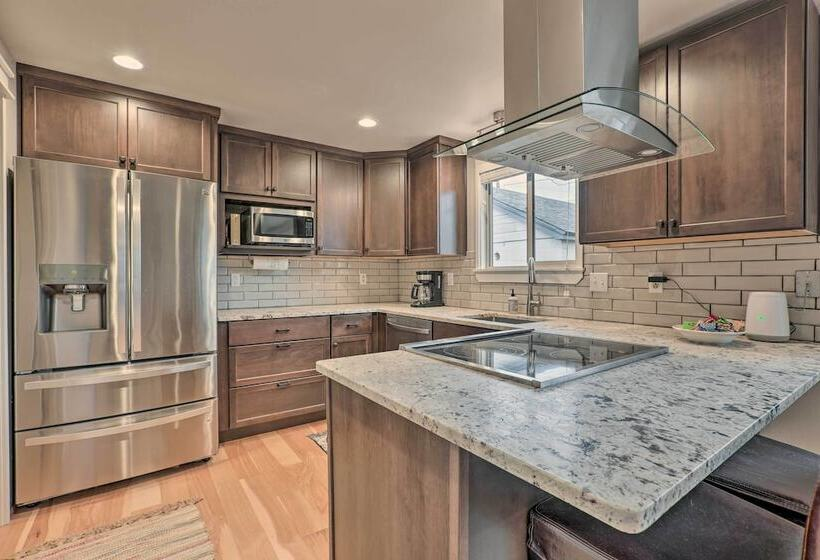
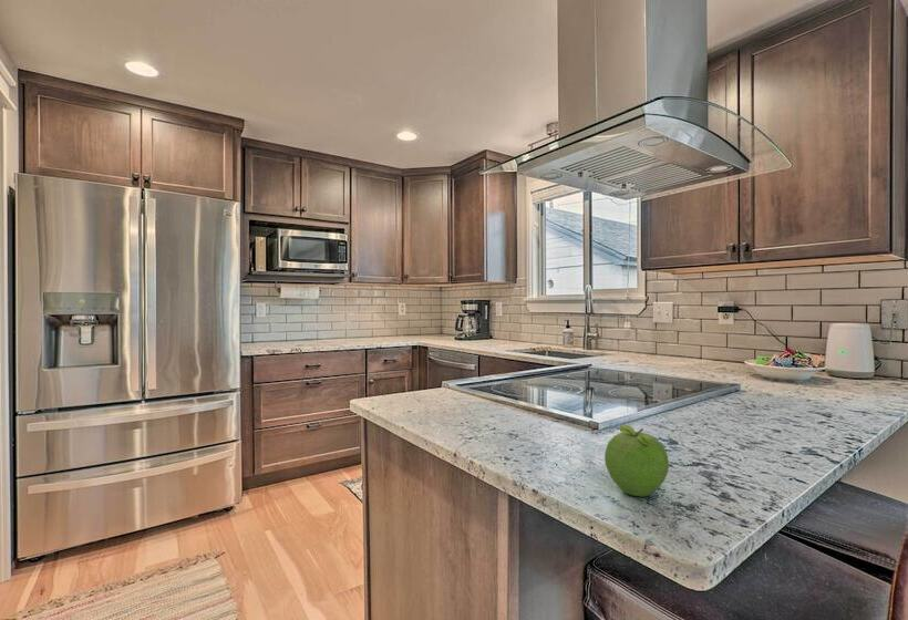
+ fruit (636, 458)
